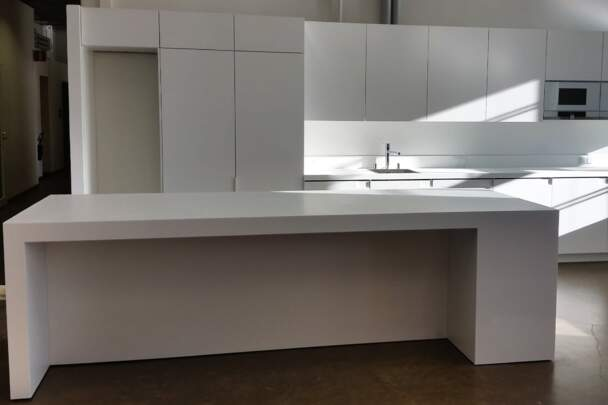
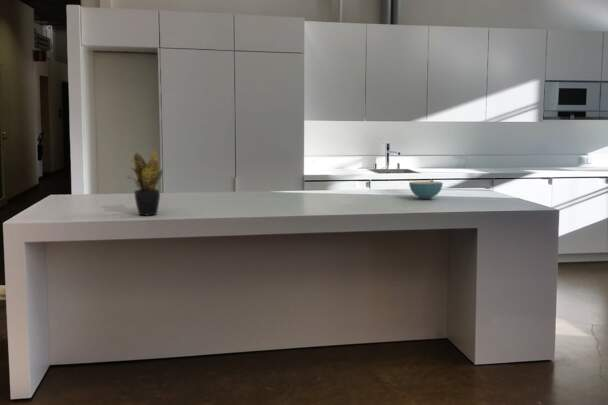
+ cereal bowl (425, 190)
+ potted plant (145, 179)
